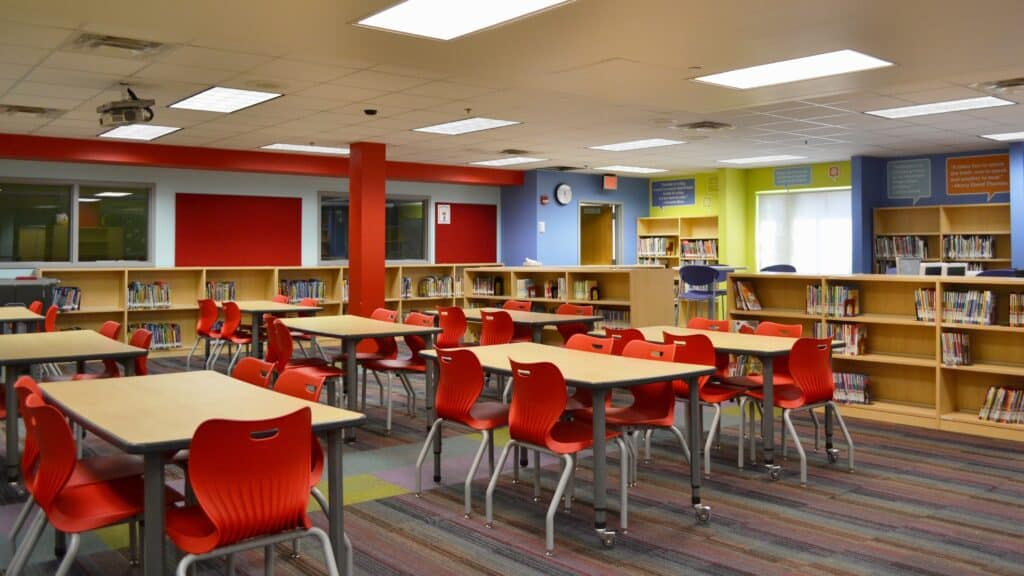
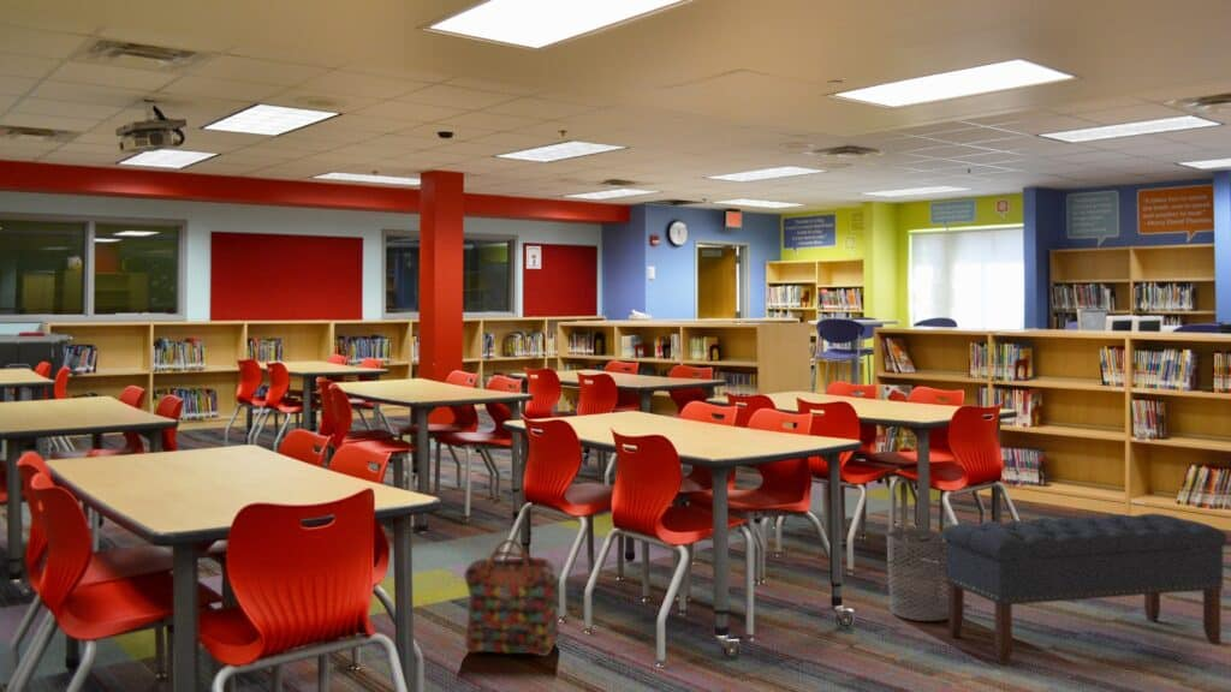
+ waste bin (921, 574)
+ backpack (510, 592)
+ bench (1082, 580)
